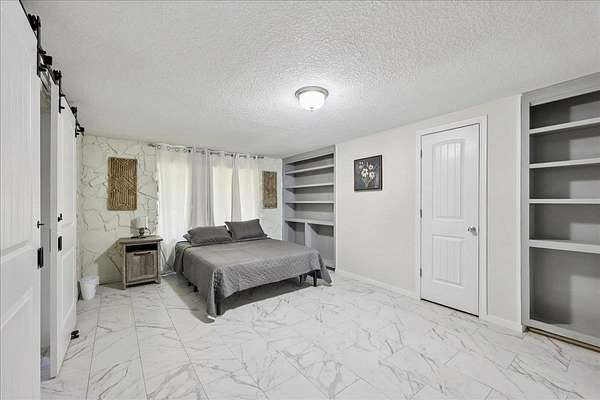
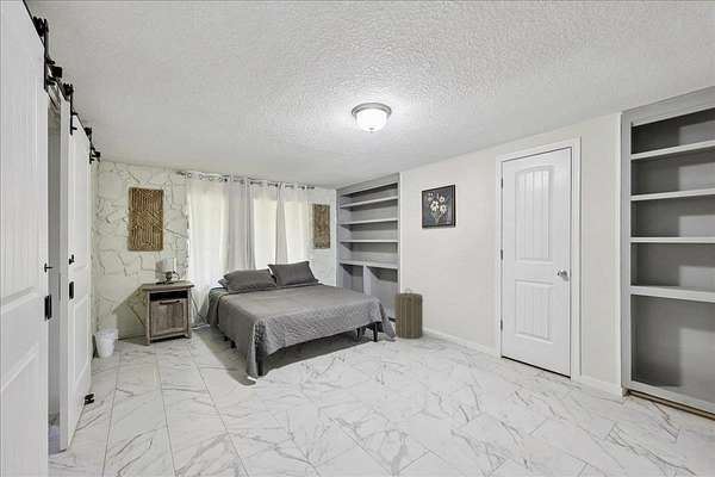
+ laundry hamper (409, 311)
